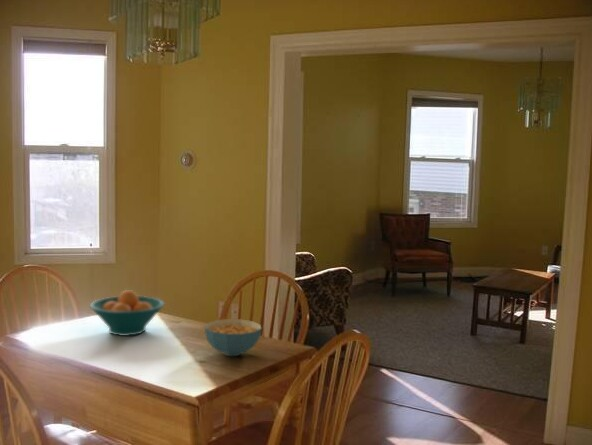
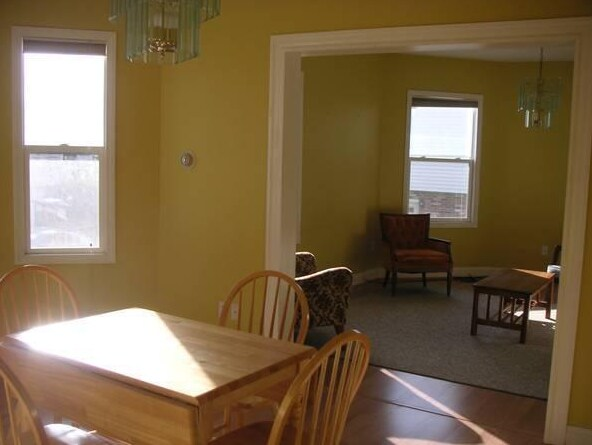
- cereal bowl (232, 339)
- fruit bowl (127, 311)
